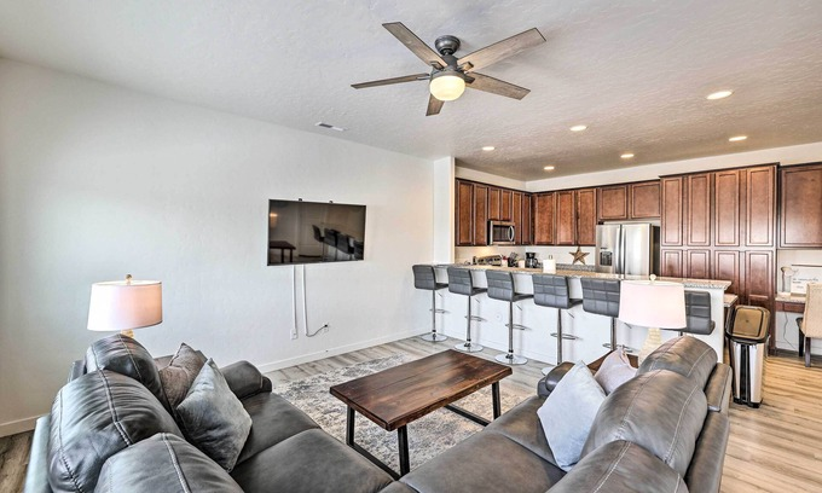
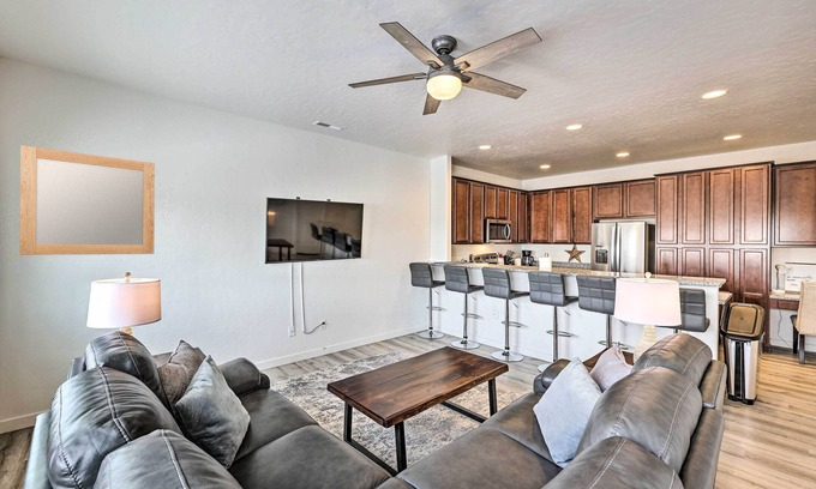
+ home mirror (94, 204)
